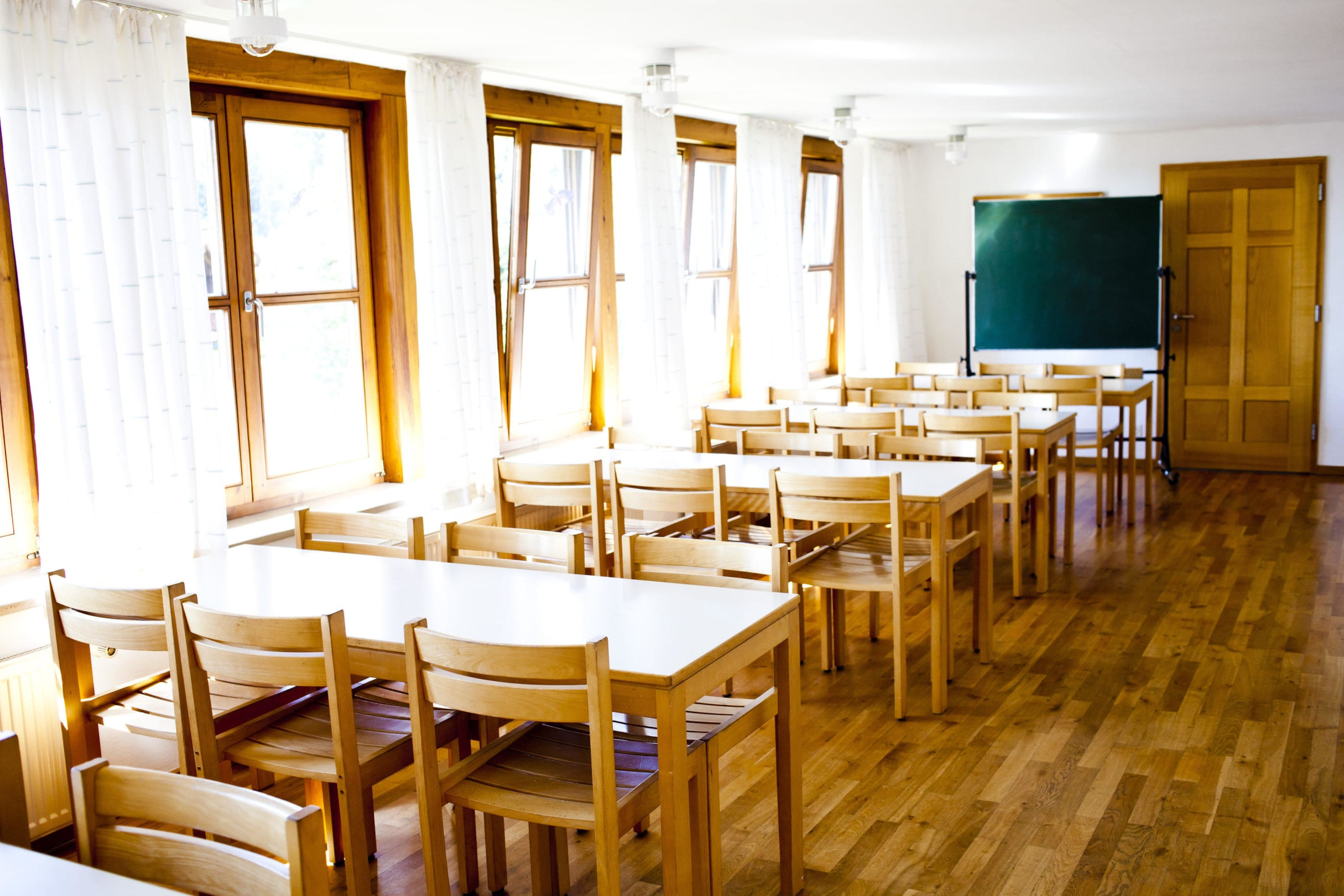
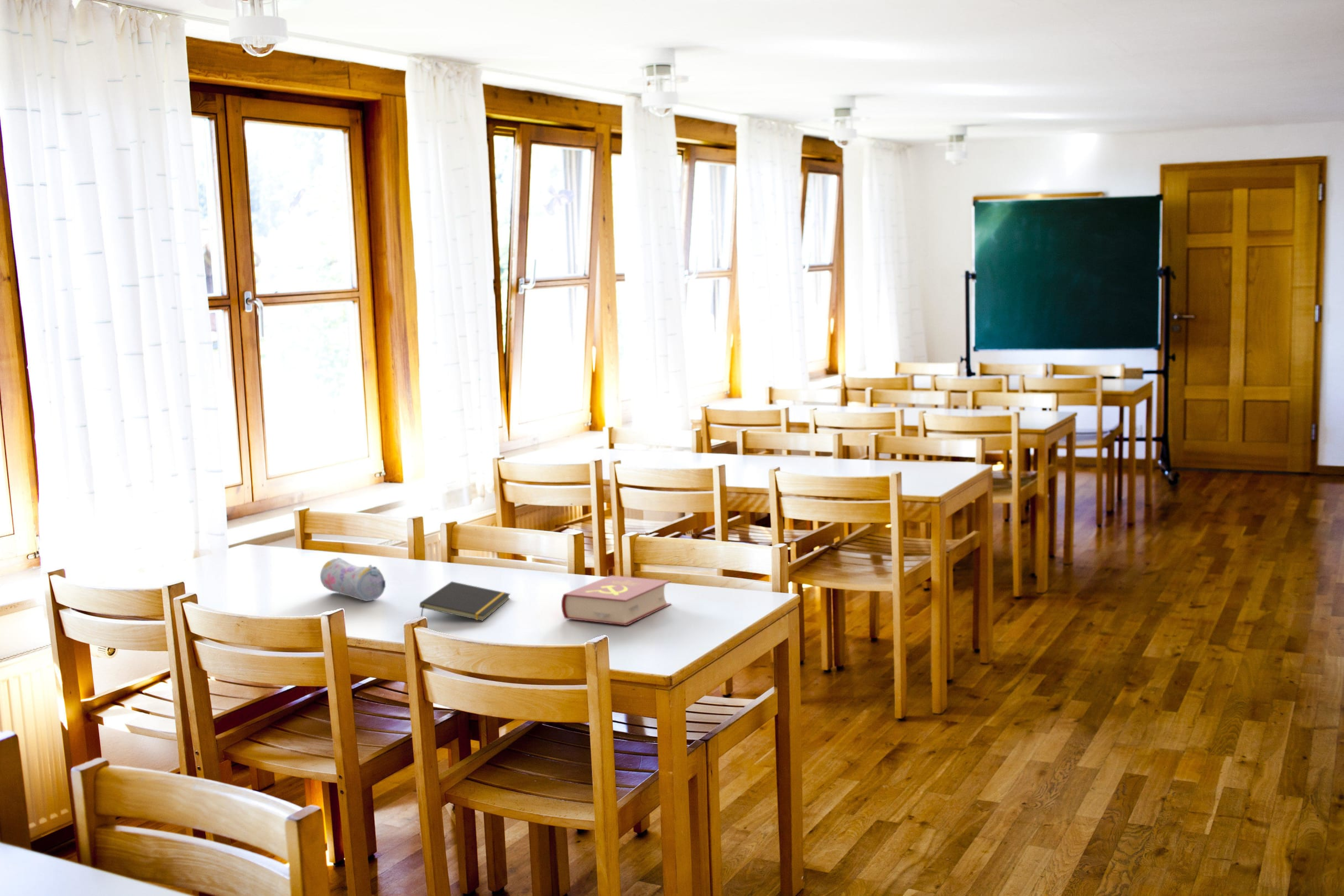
+ notepad (466, 600)
+ pencil case (352, 579)
+ book (617, 599)
